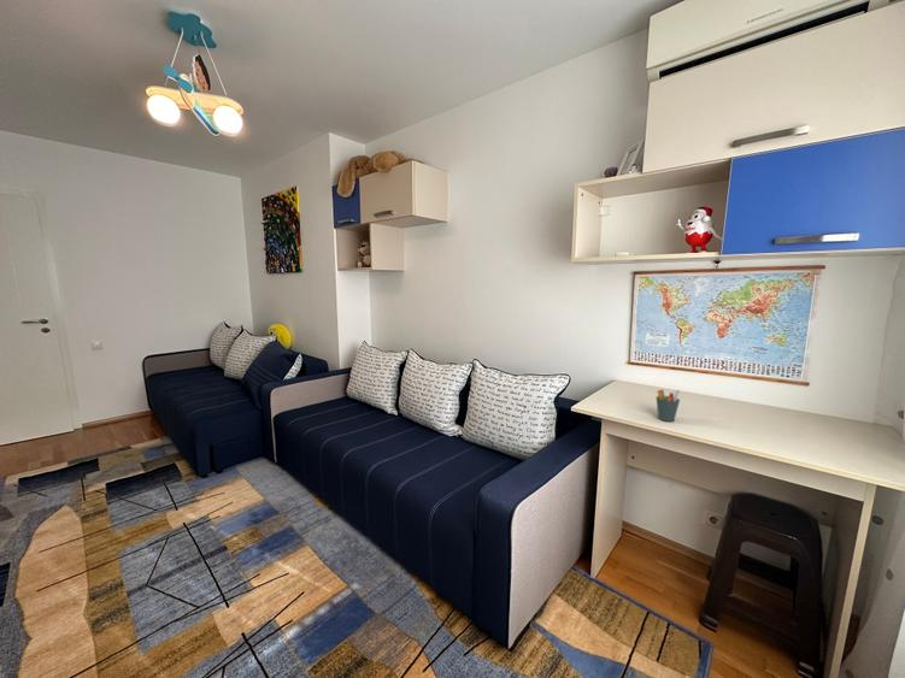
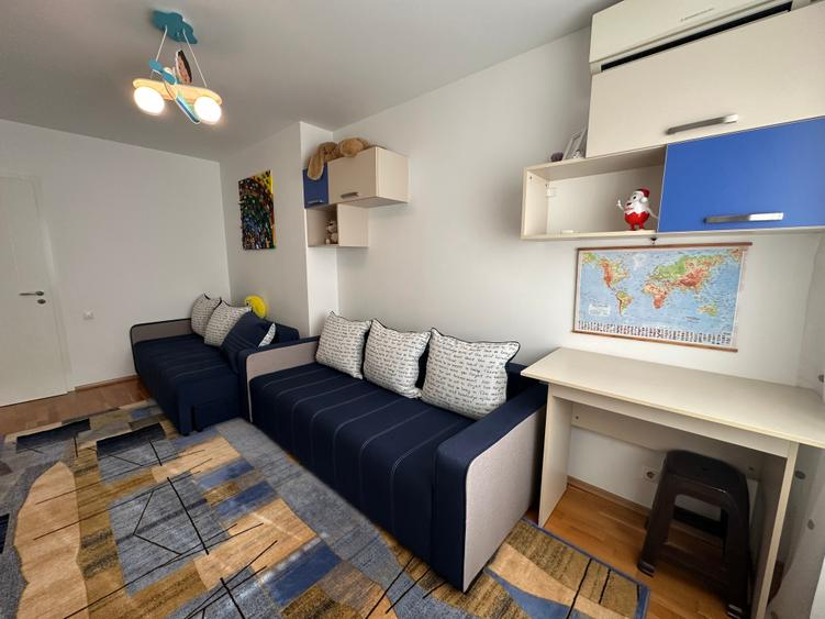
- pen holder (666, 402)
